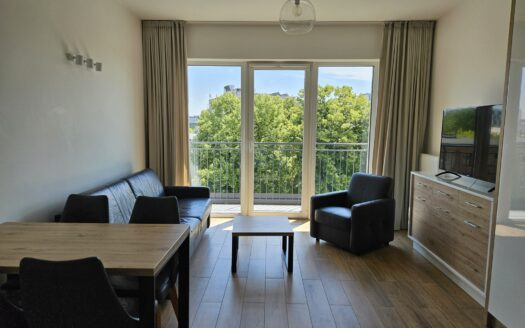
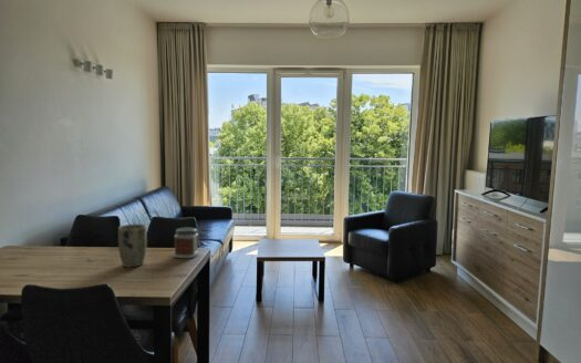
+ plant pot (132, 245)
+ jar (186, 241)
